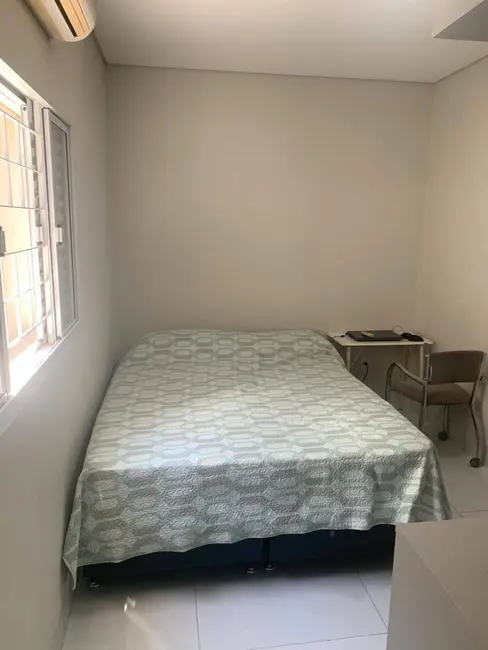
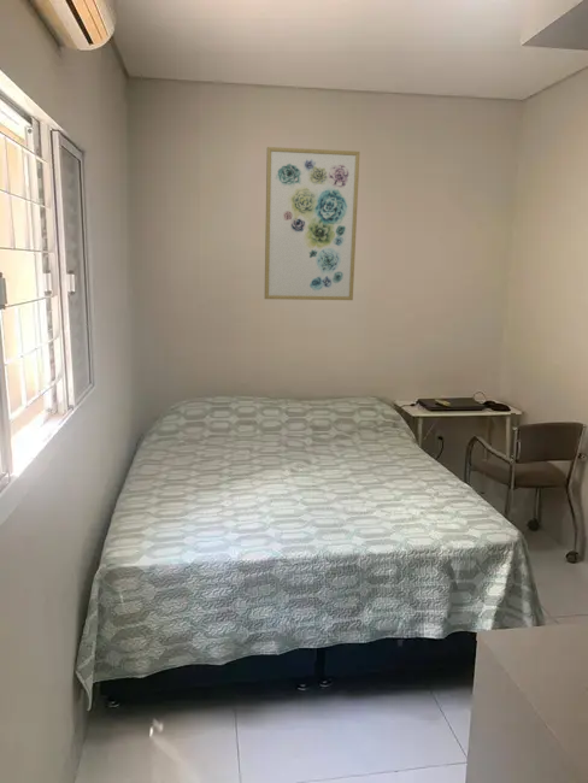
+ wall art (311, 225)
